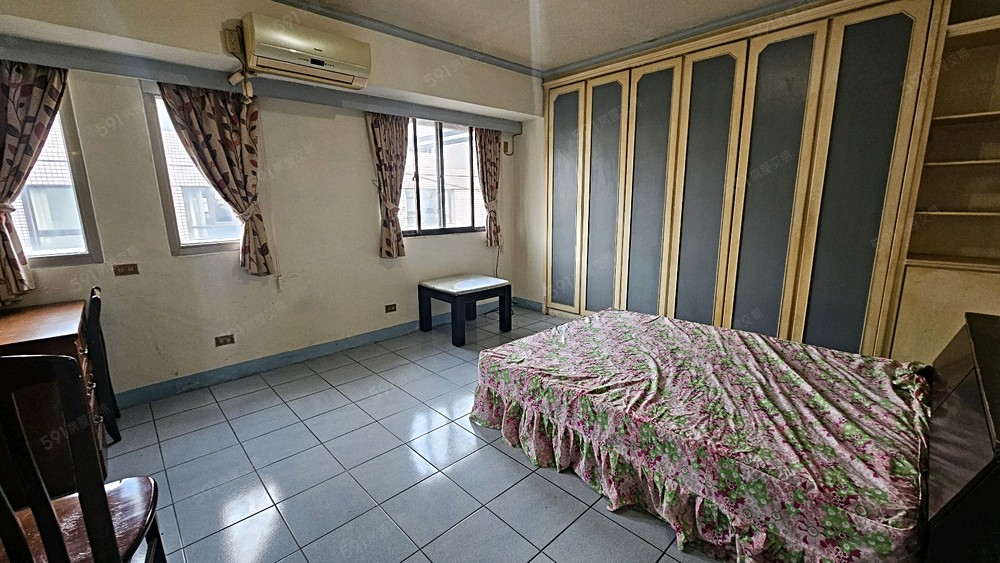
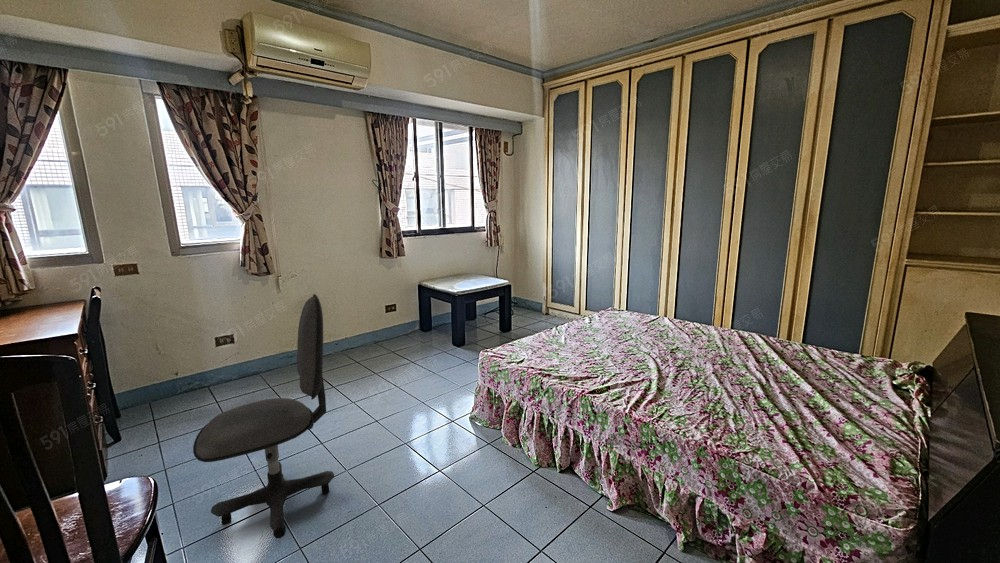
+ office chair (265, 408)
